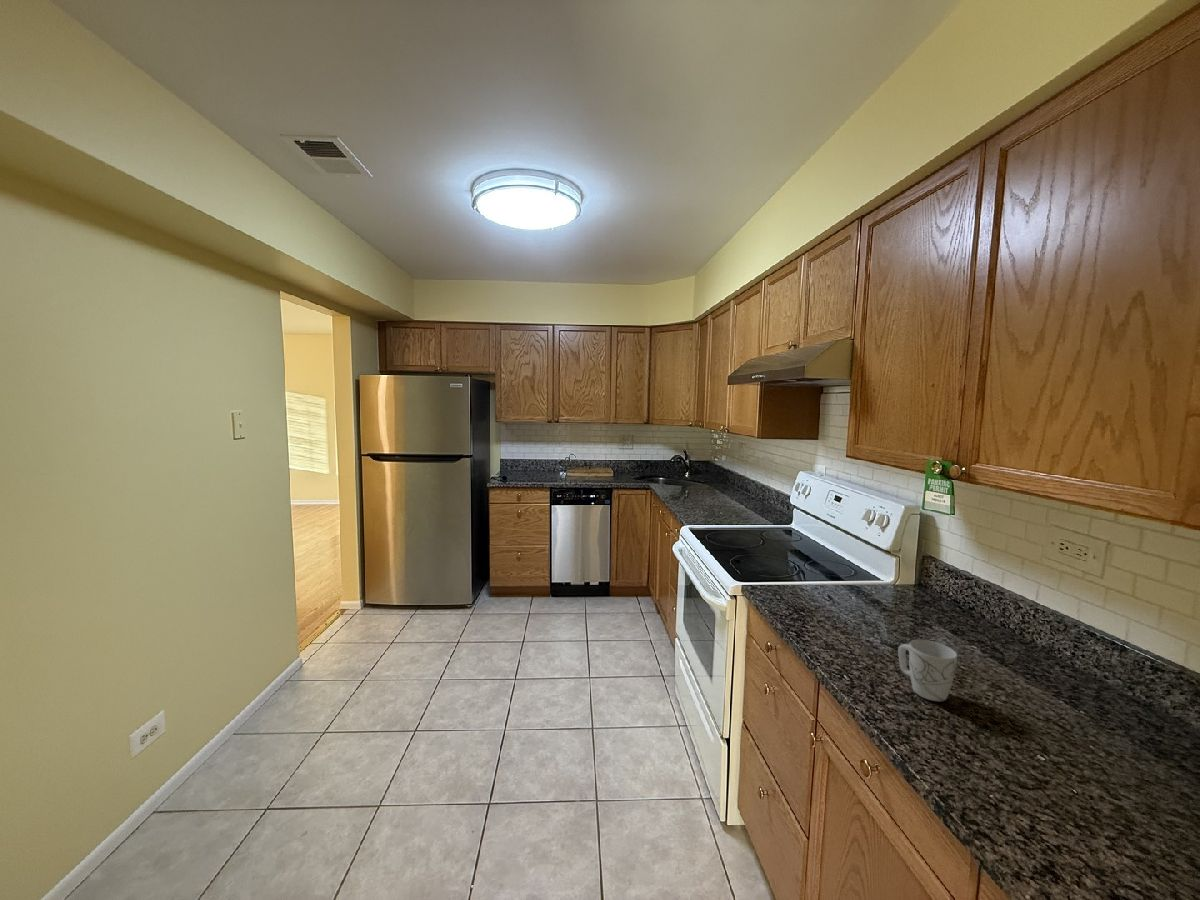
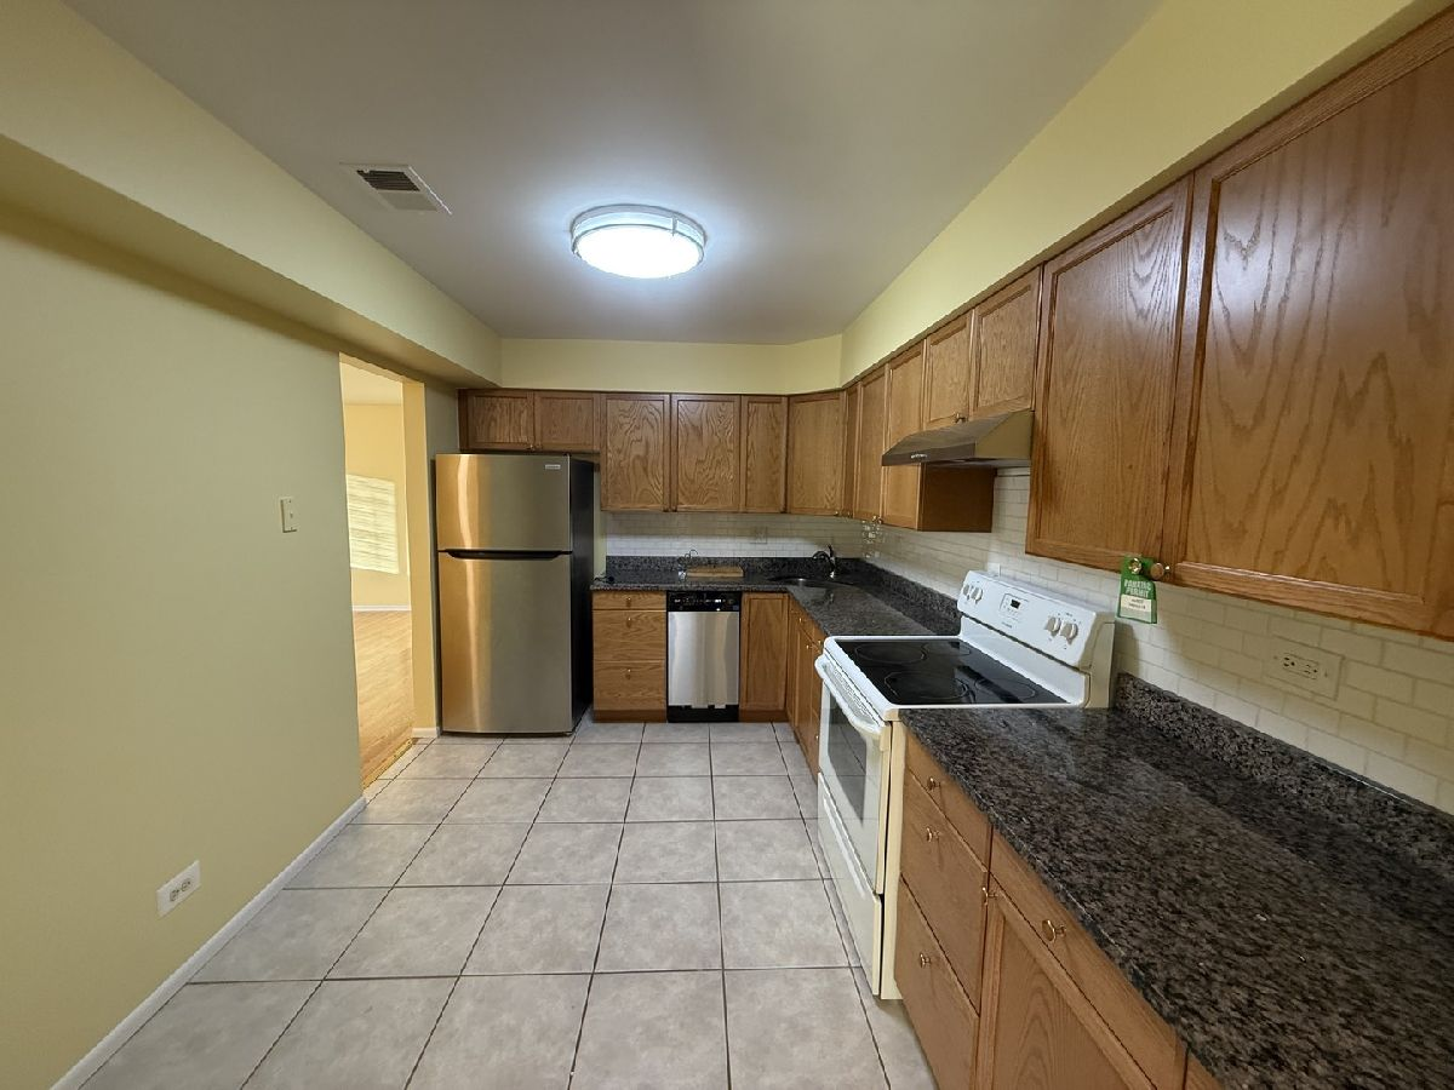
- mug (924, 667)
